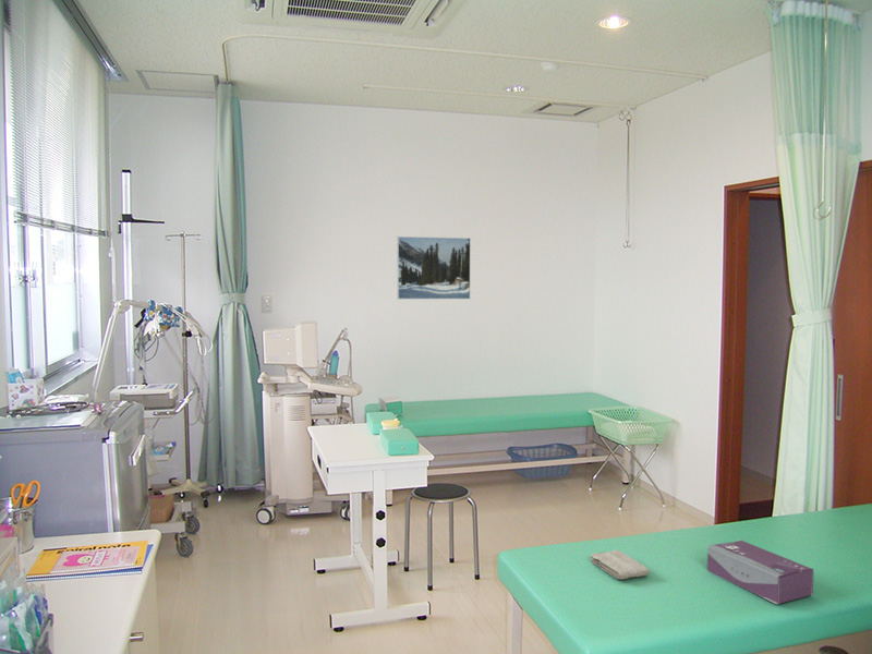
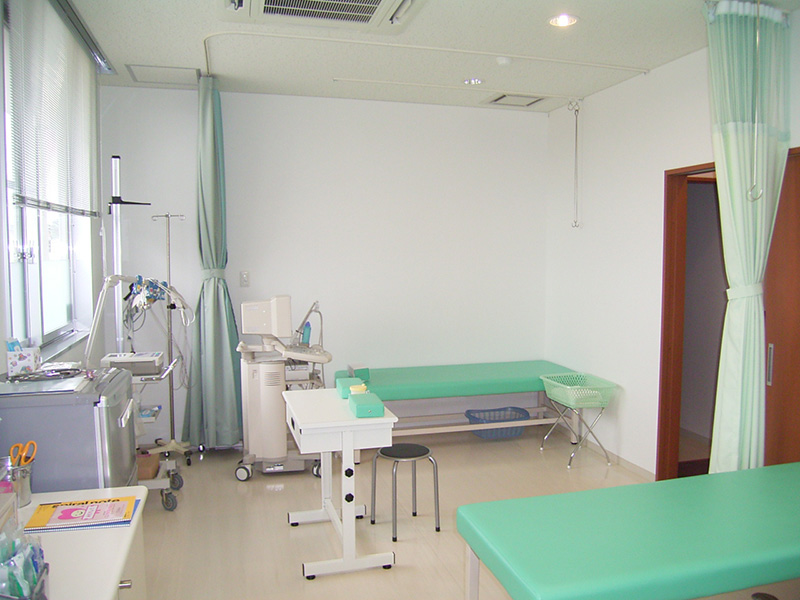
- tissue box (758, 569)
- washcloth (618, 564)
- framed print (434, 268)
